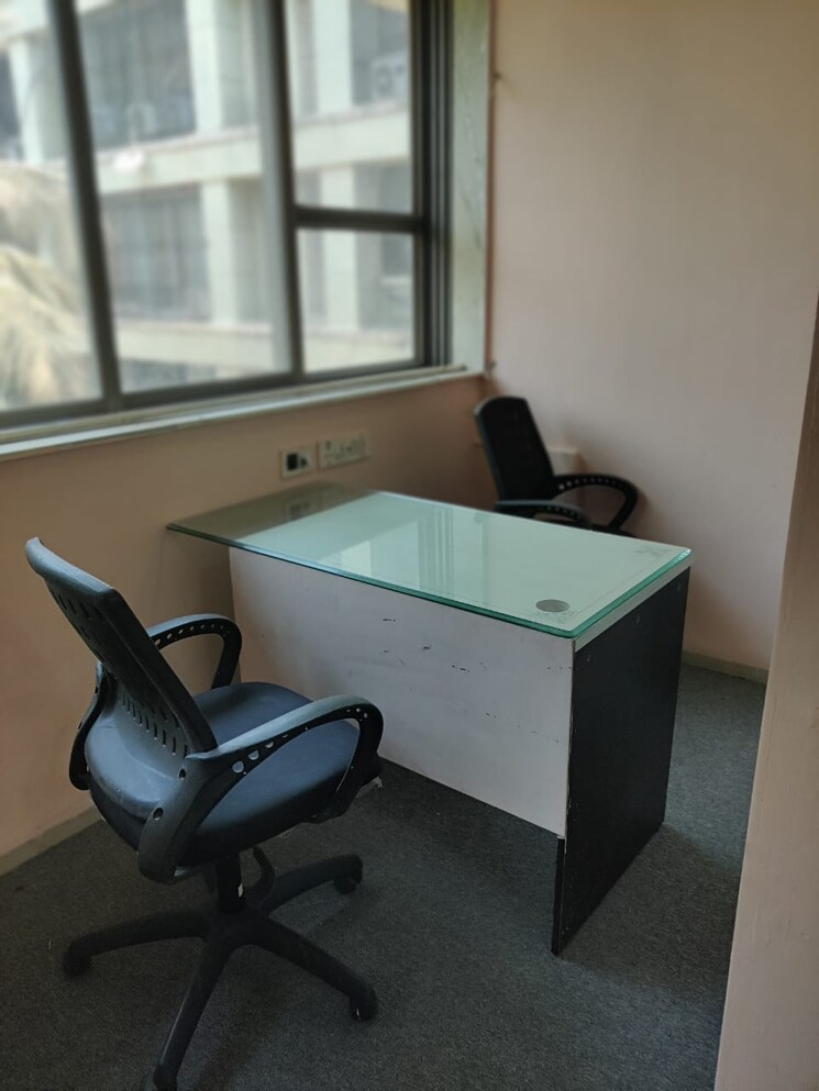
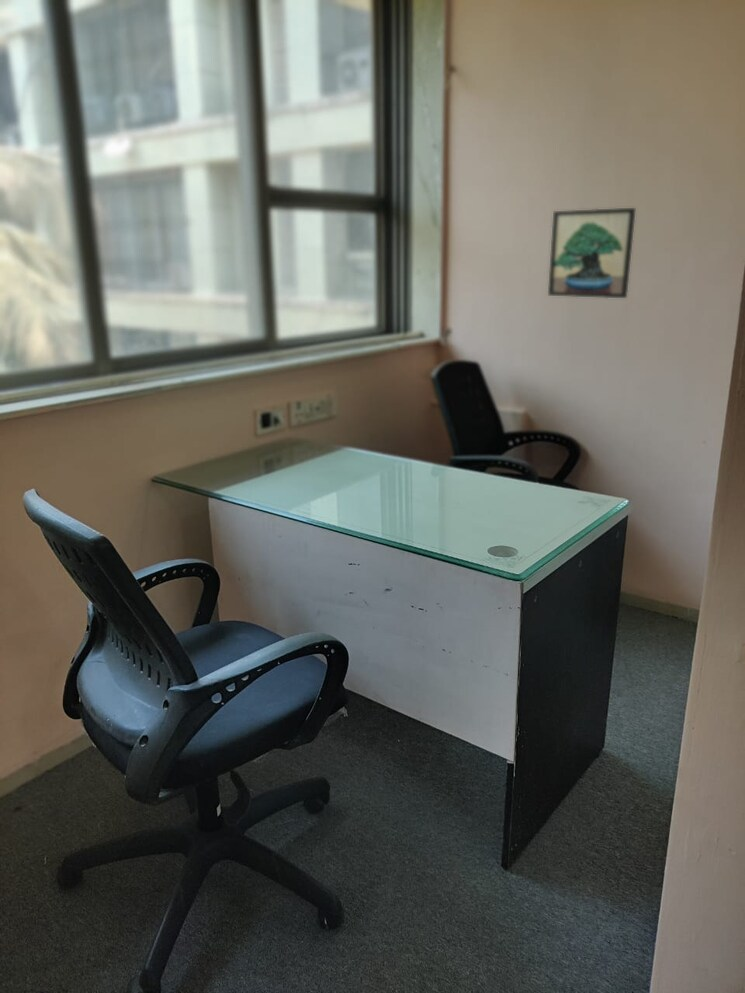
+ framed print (589, 254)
